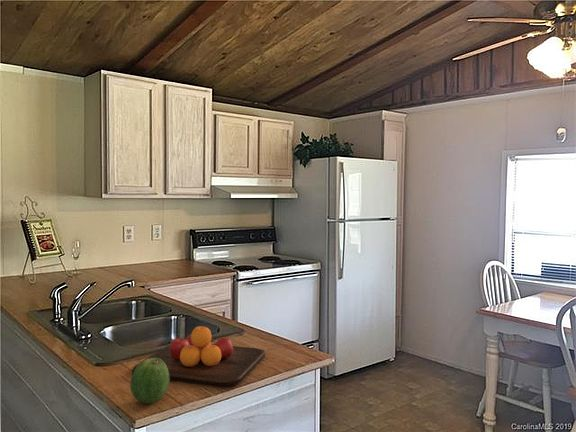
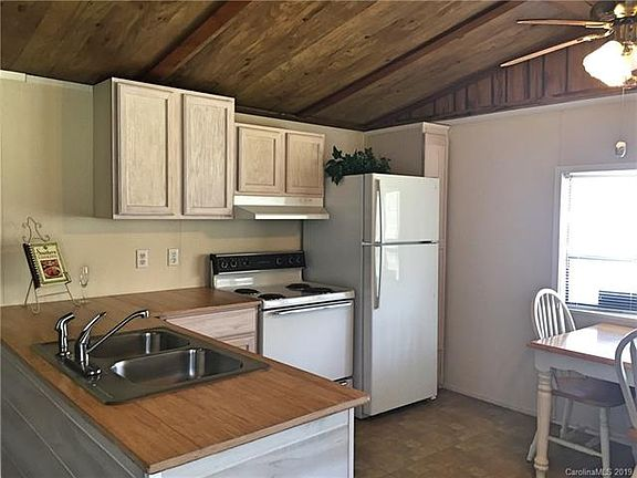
- fruit (150, 379)
- chopping board (202, 343)
